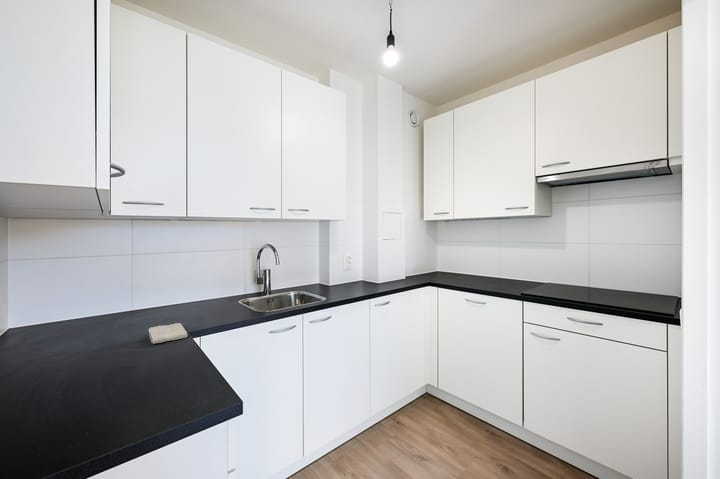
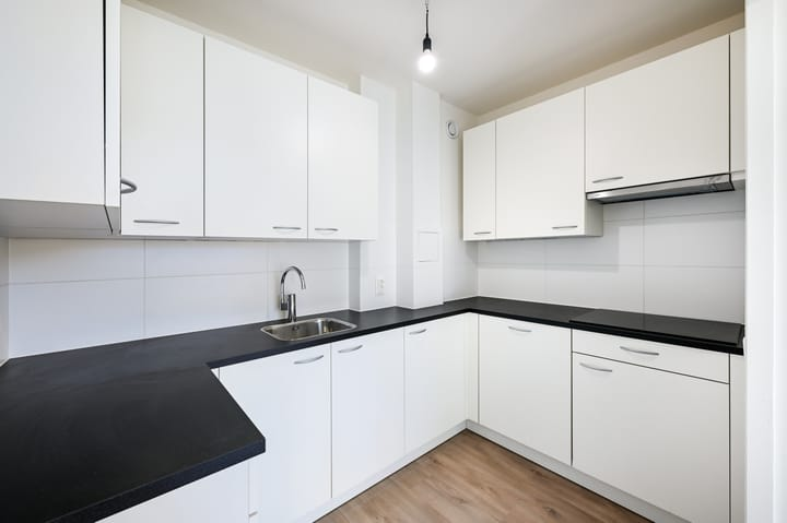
- washcloth (167, 332)
